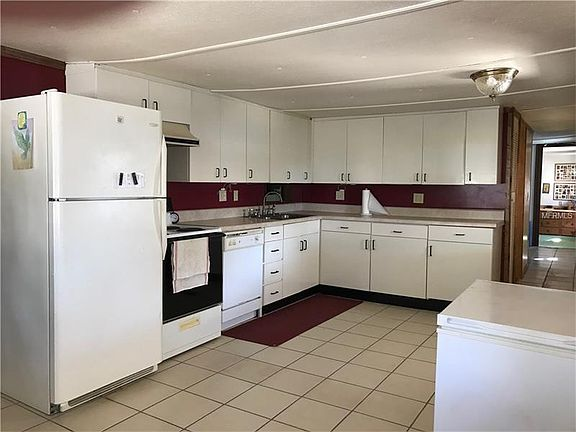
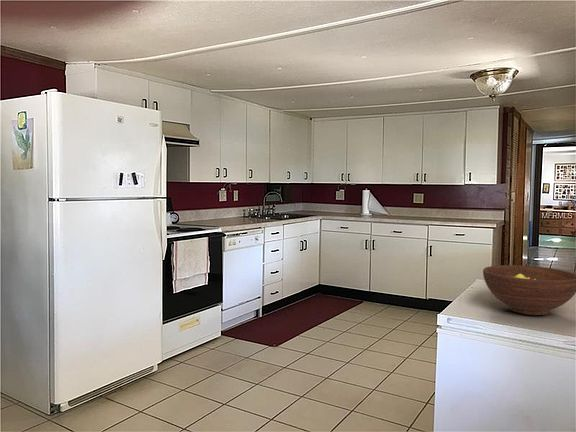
+ fruit bowl (529, 292)
